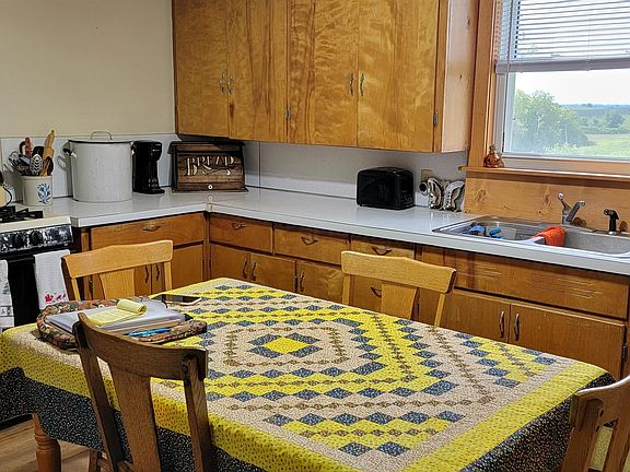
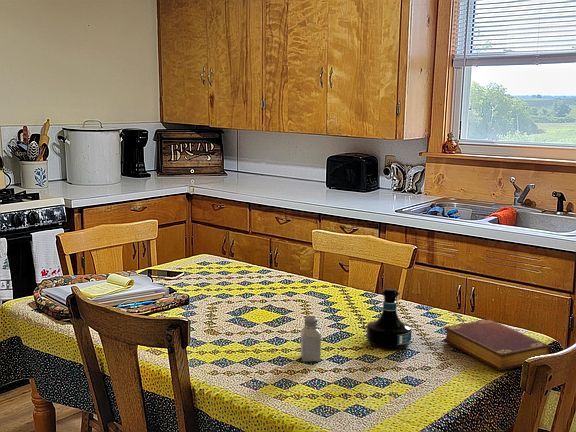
+ tequila bottle (389, 316)
+ book (496, 342)
+ saltshaker (310, 338)
